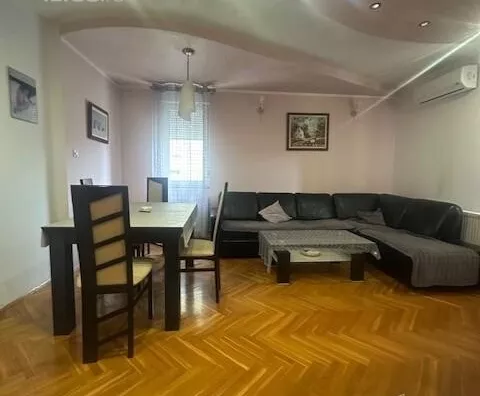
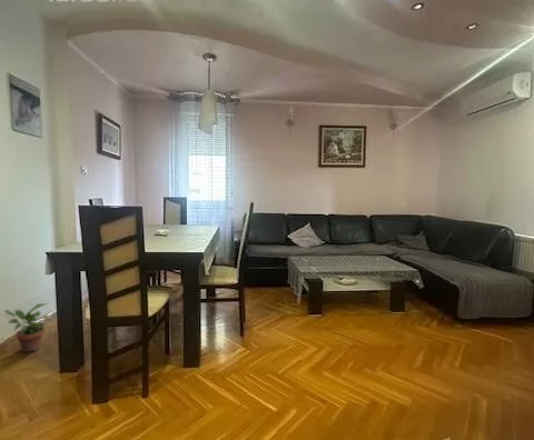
+ potted plant (24, 329)
